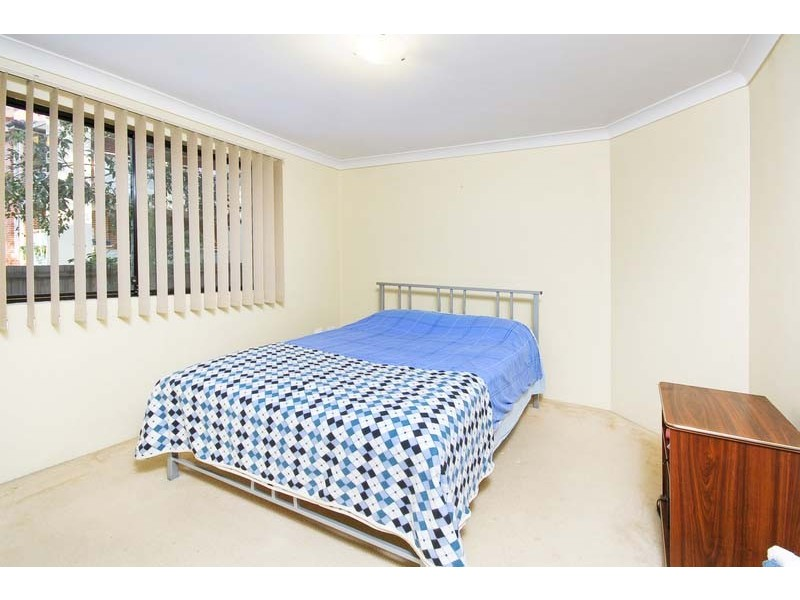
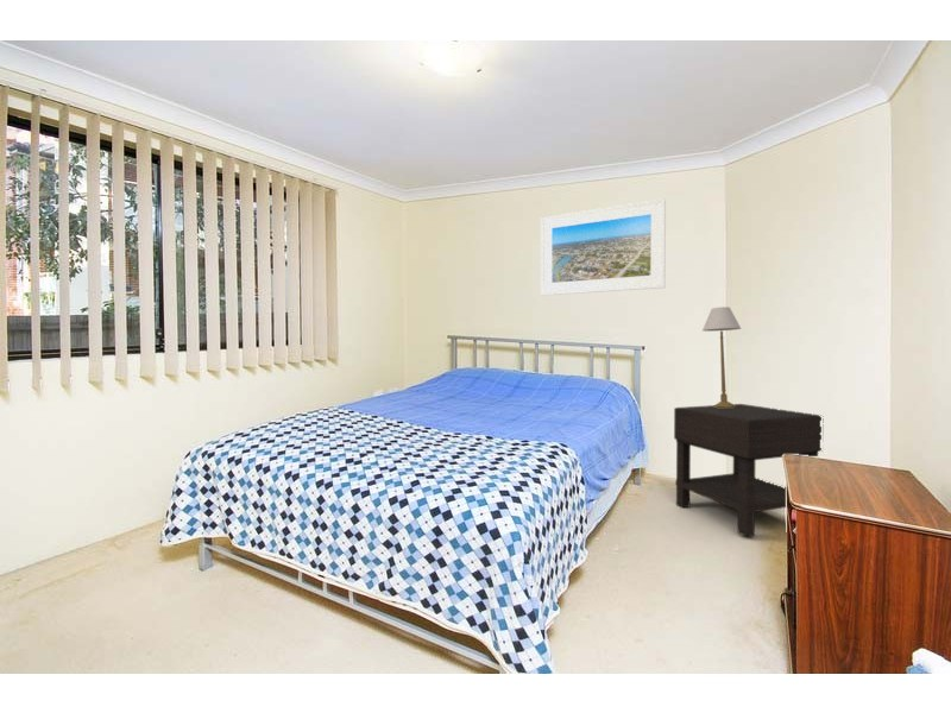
+ table lamp (723, 356)
+ nightstand (743, 462)
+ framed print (598, 250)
